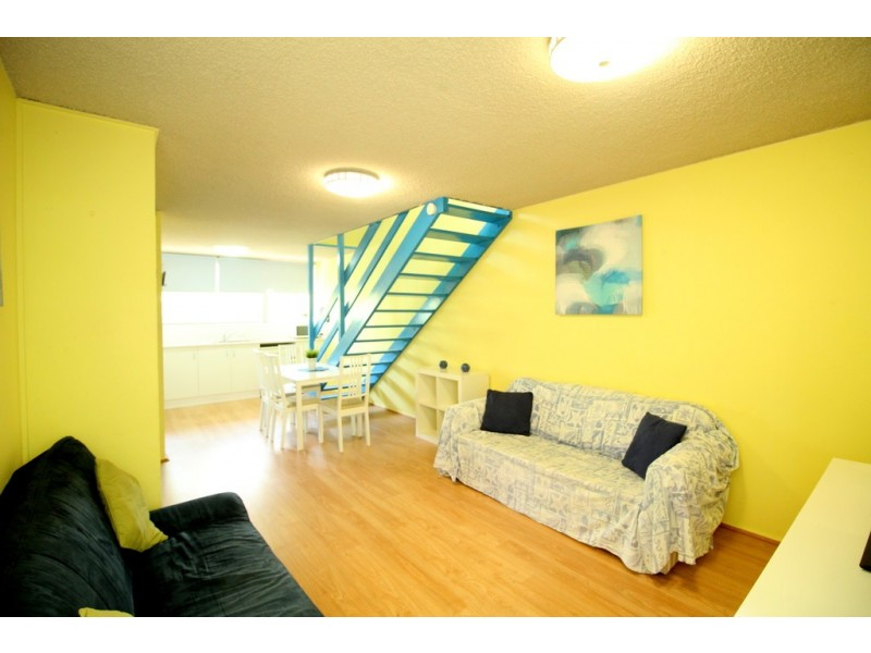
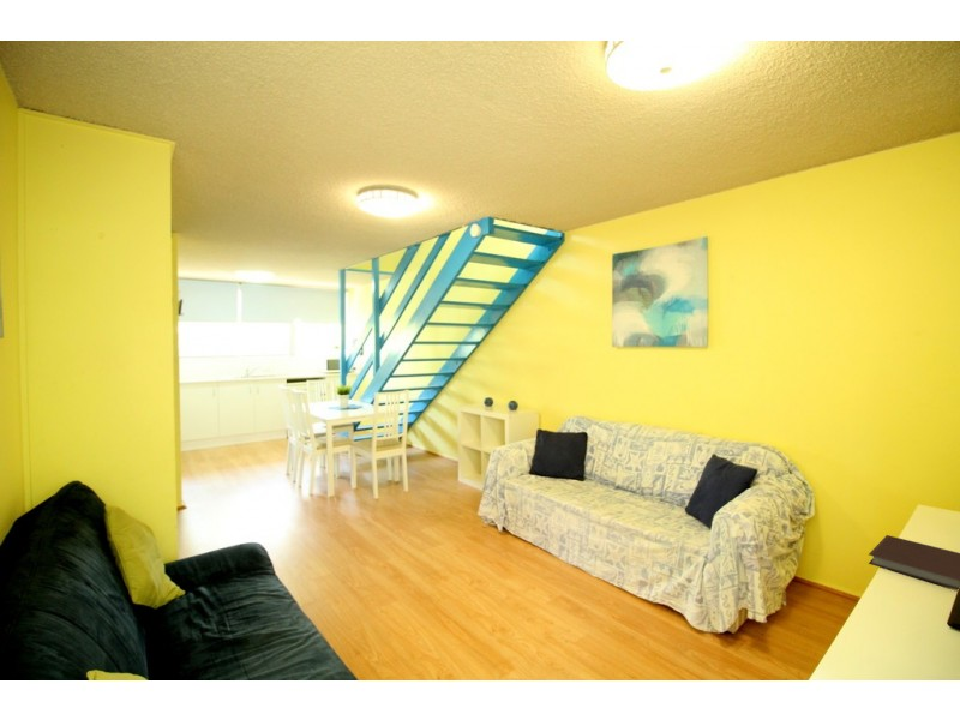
+ notebook (920, 559)
